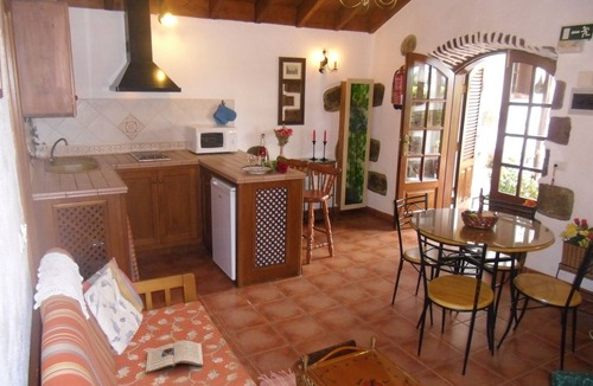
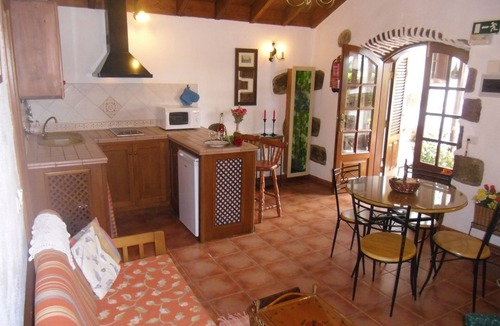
- magazine (174, 354)
